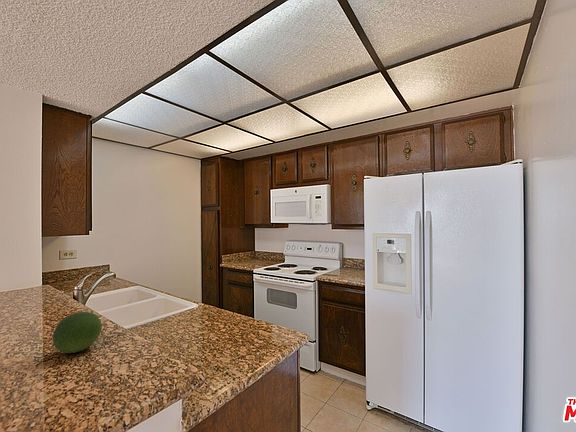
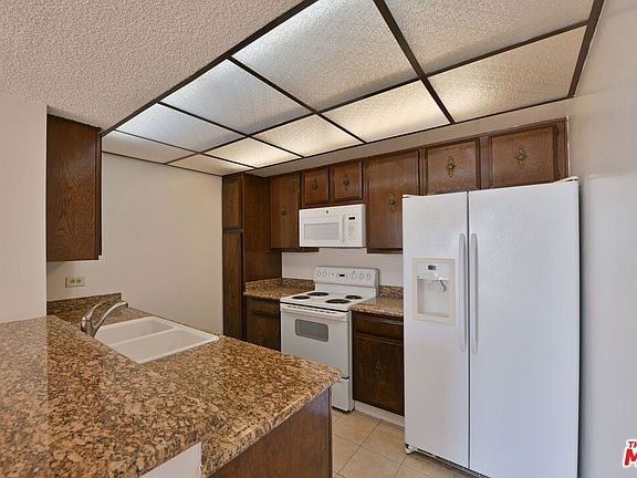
- fruit (78, 331)
